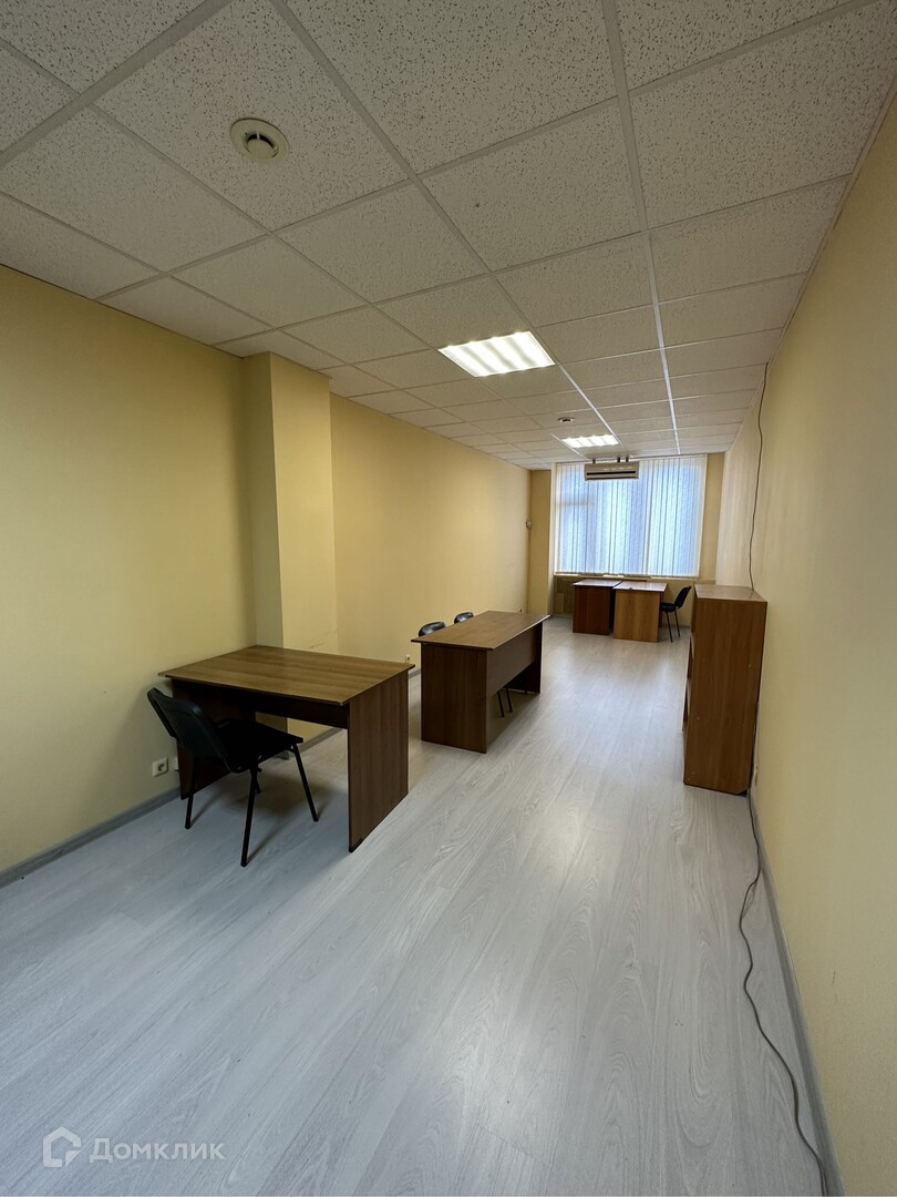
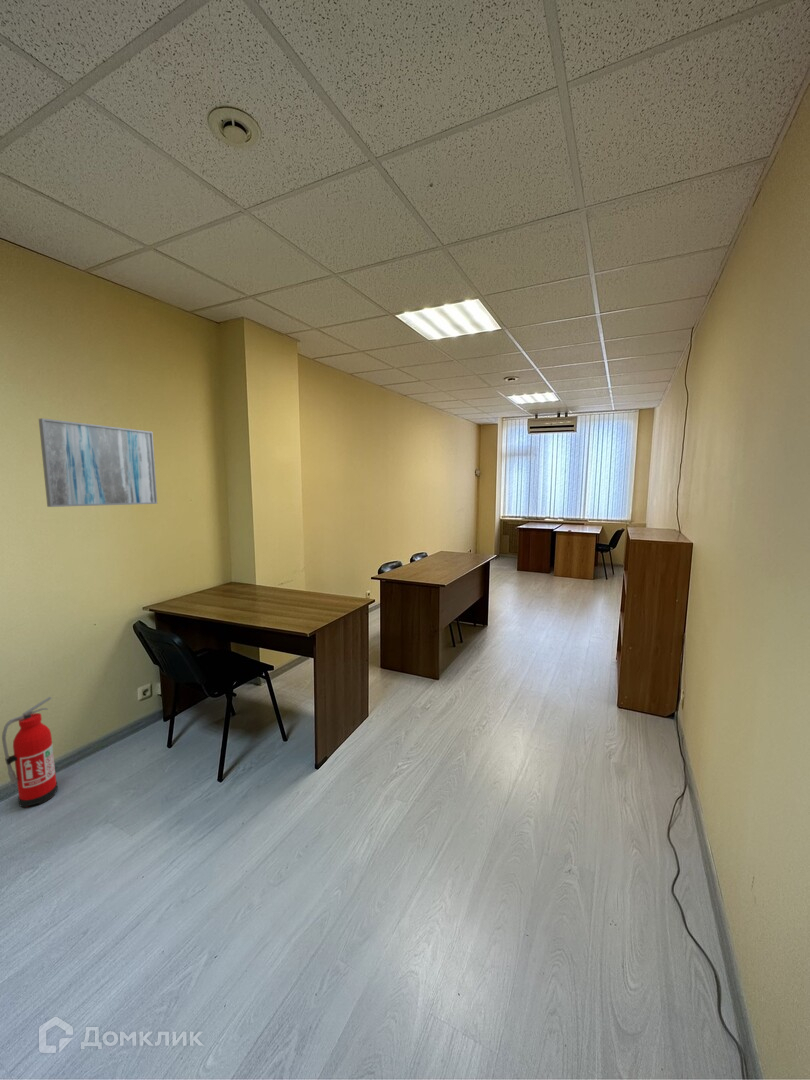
+ wall art (104, 466)
+ fire extinguisher (31, 752)
